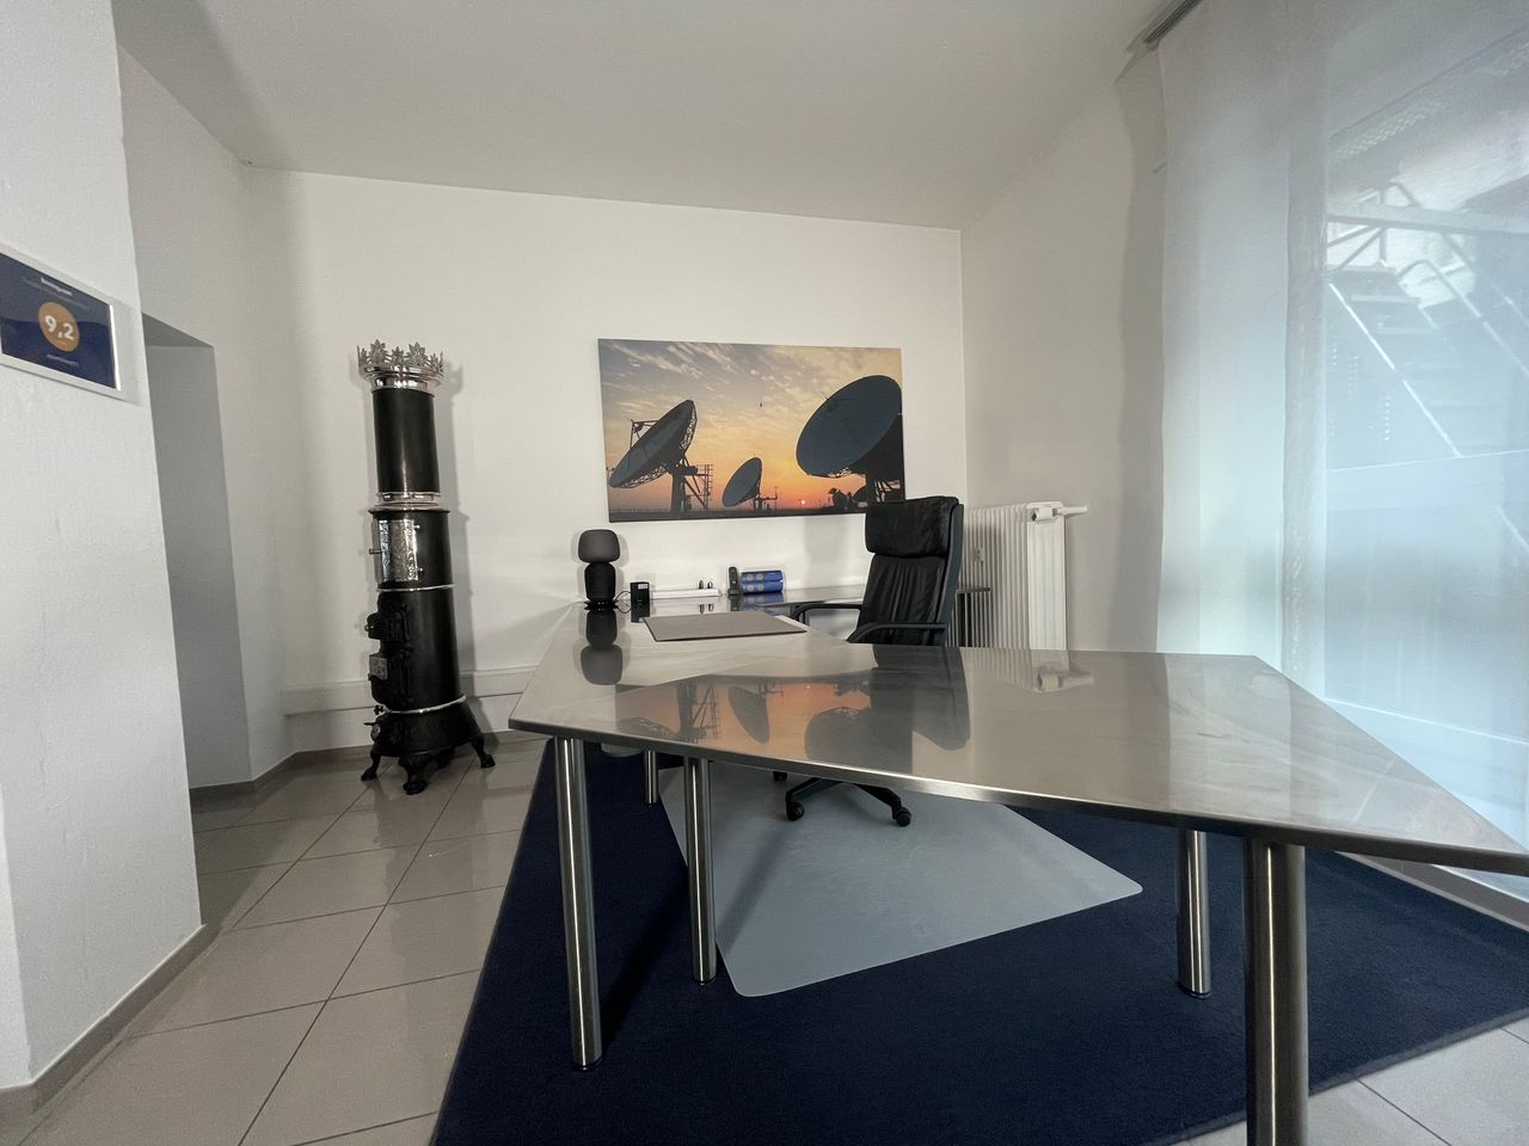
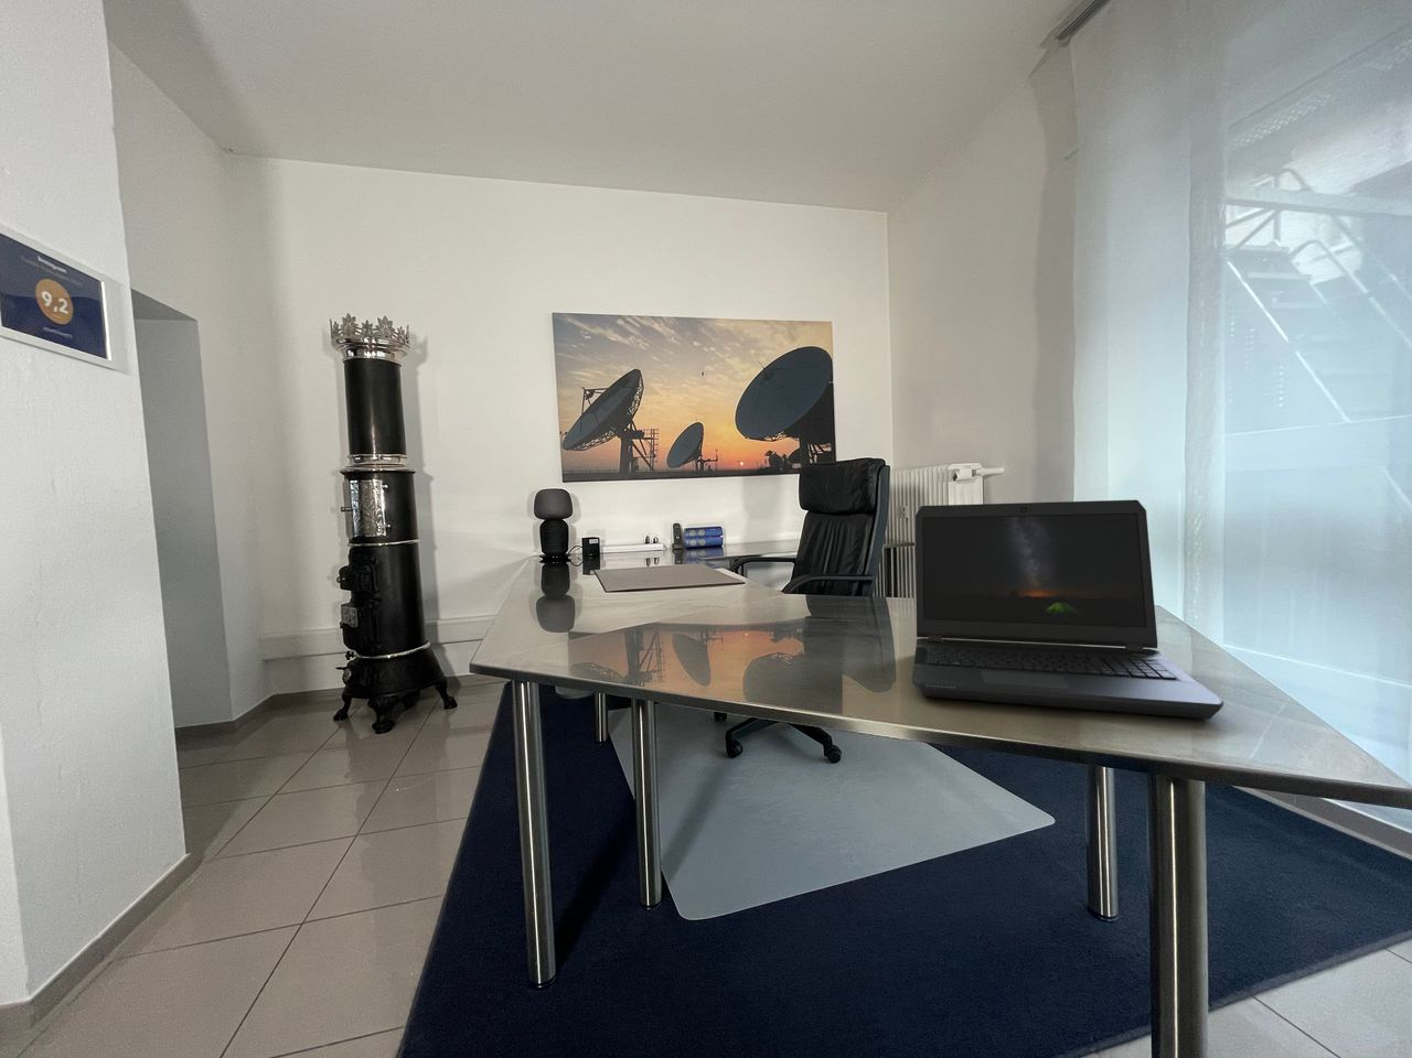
+ laptop computer (1037, 591)
